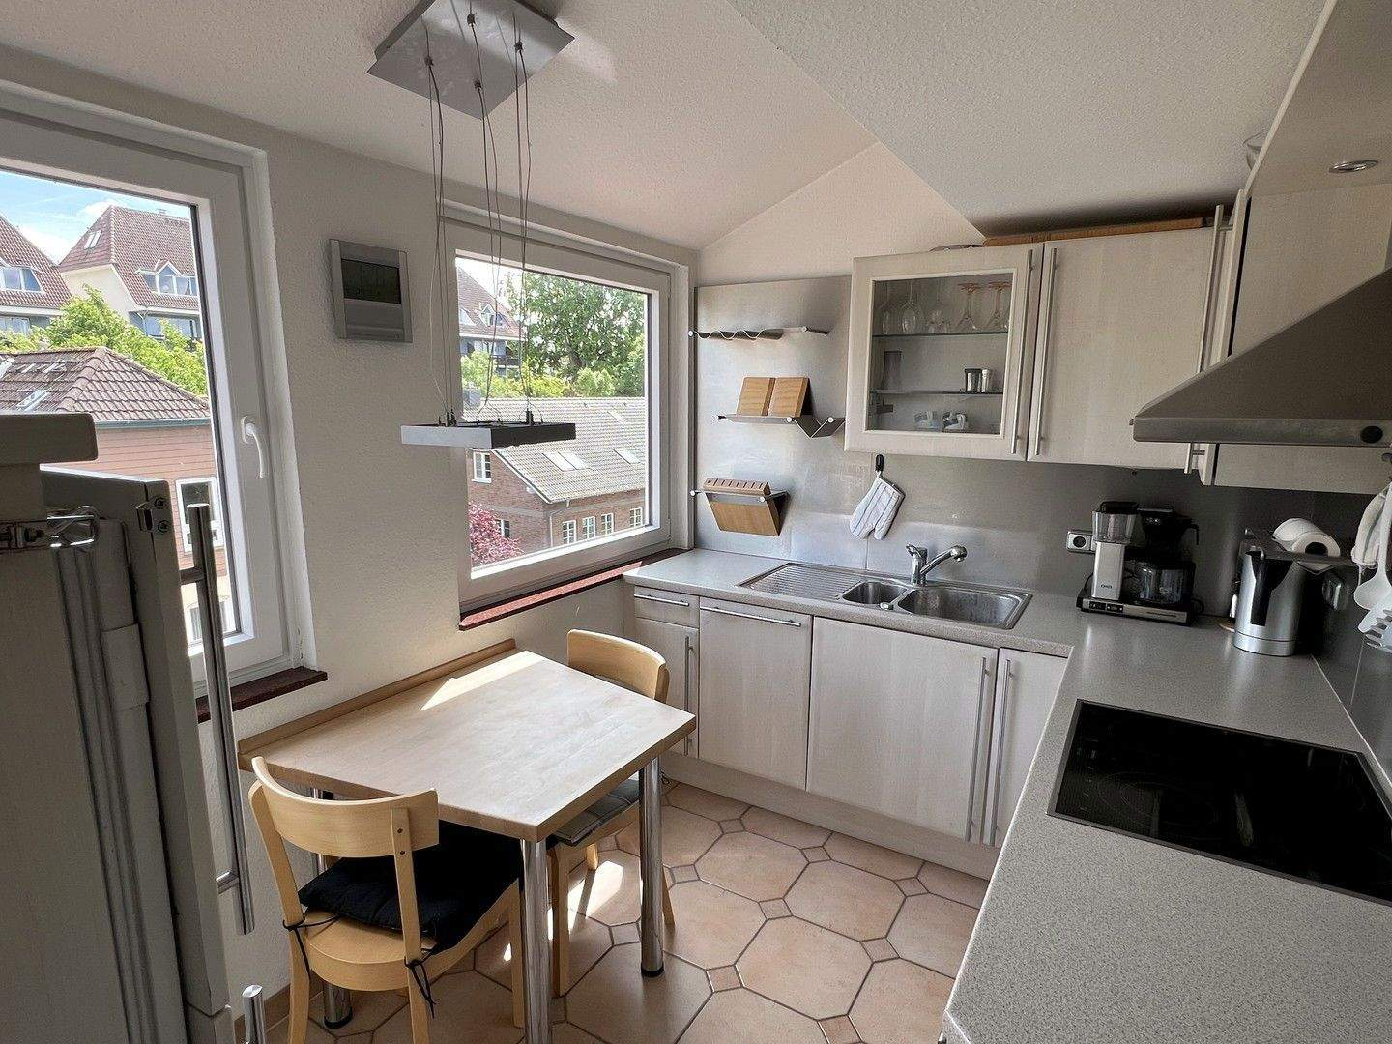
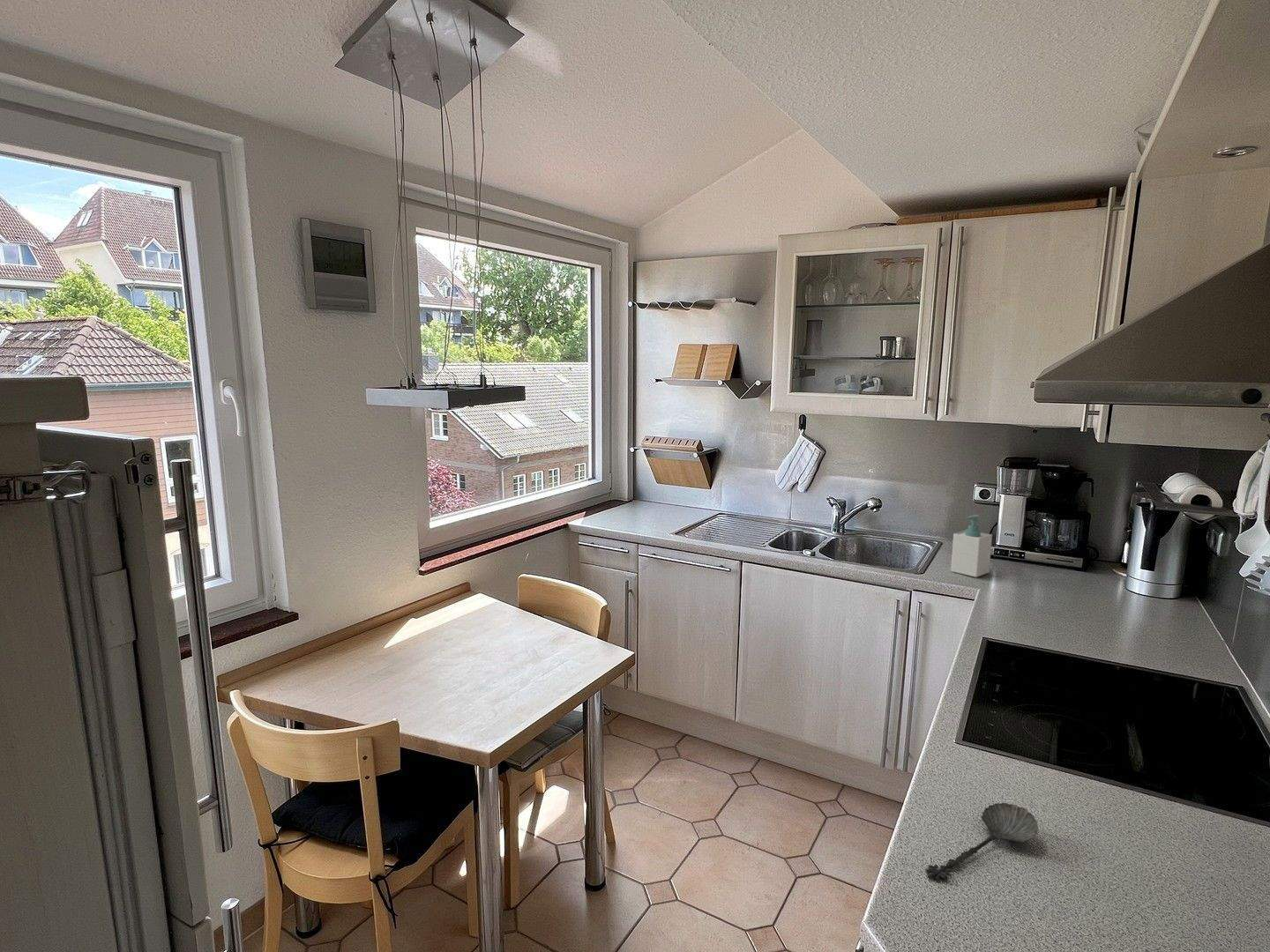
+ spoon (980, 844)
+ soap bottle (972, 544)
